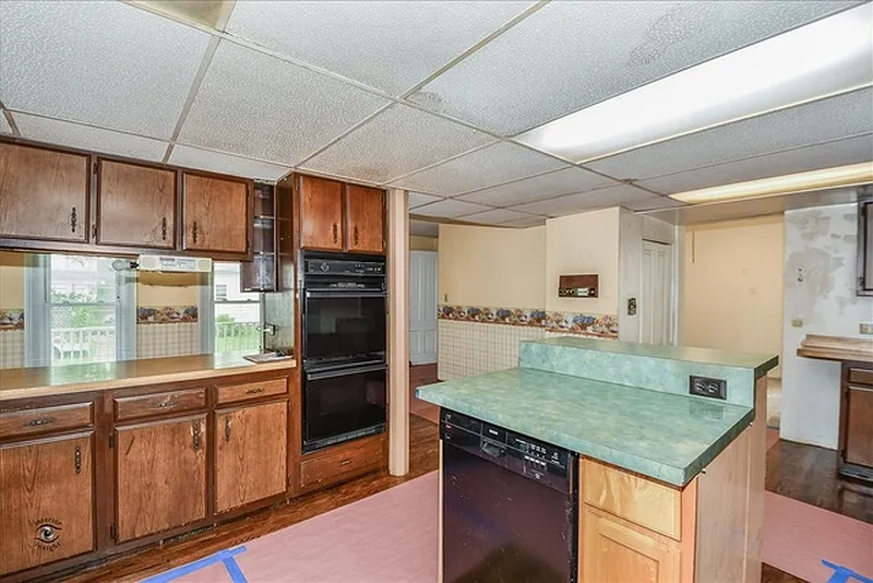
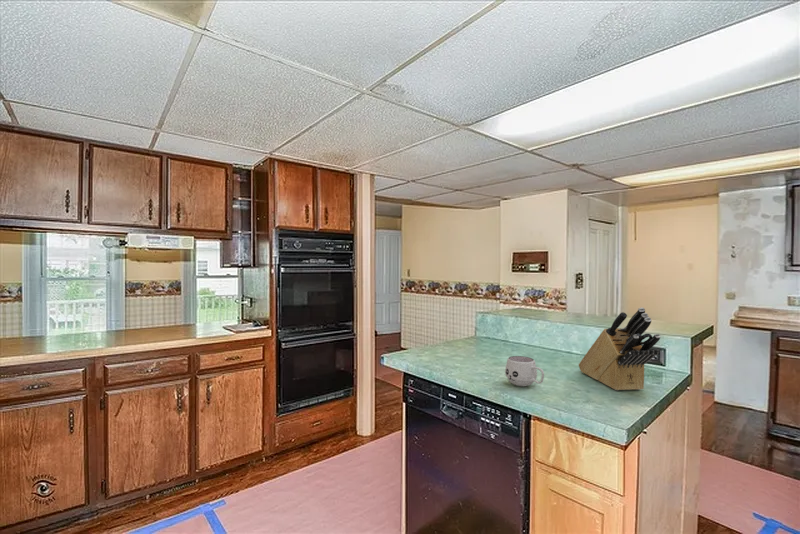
+ knife block (616, 344)
+ mug (525, 373)
